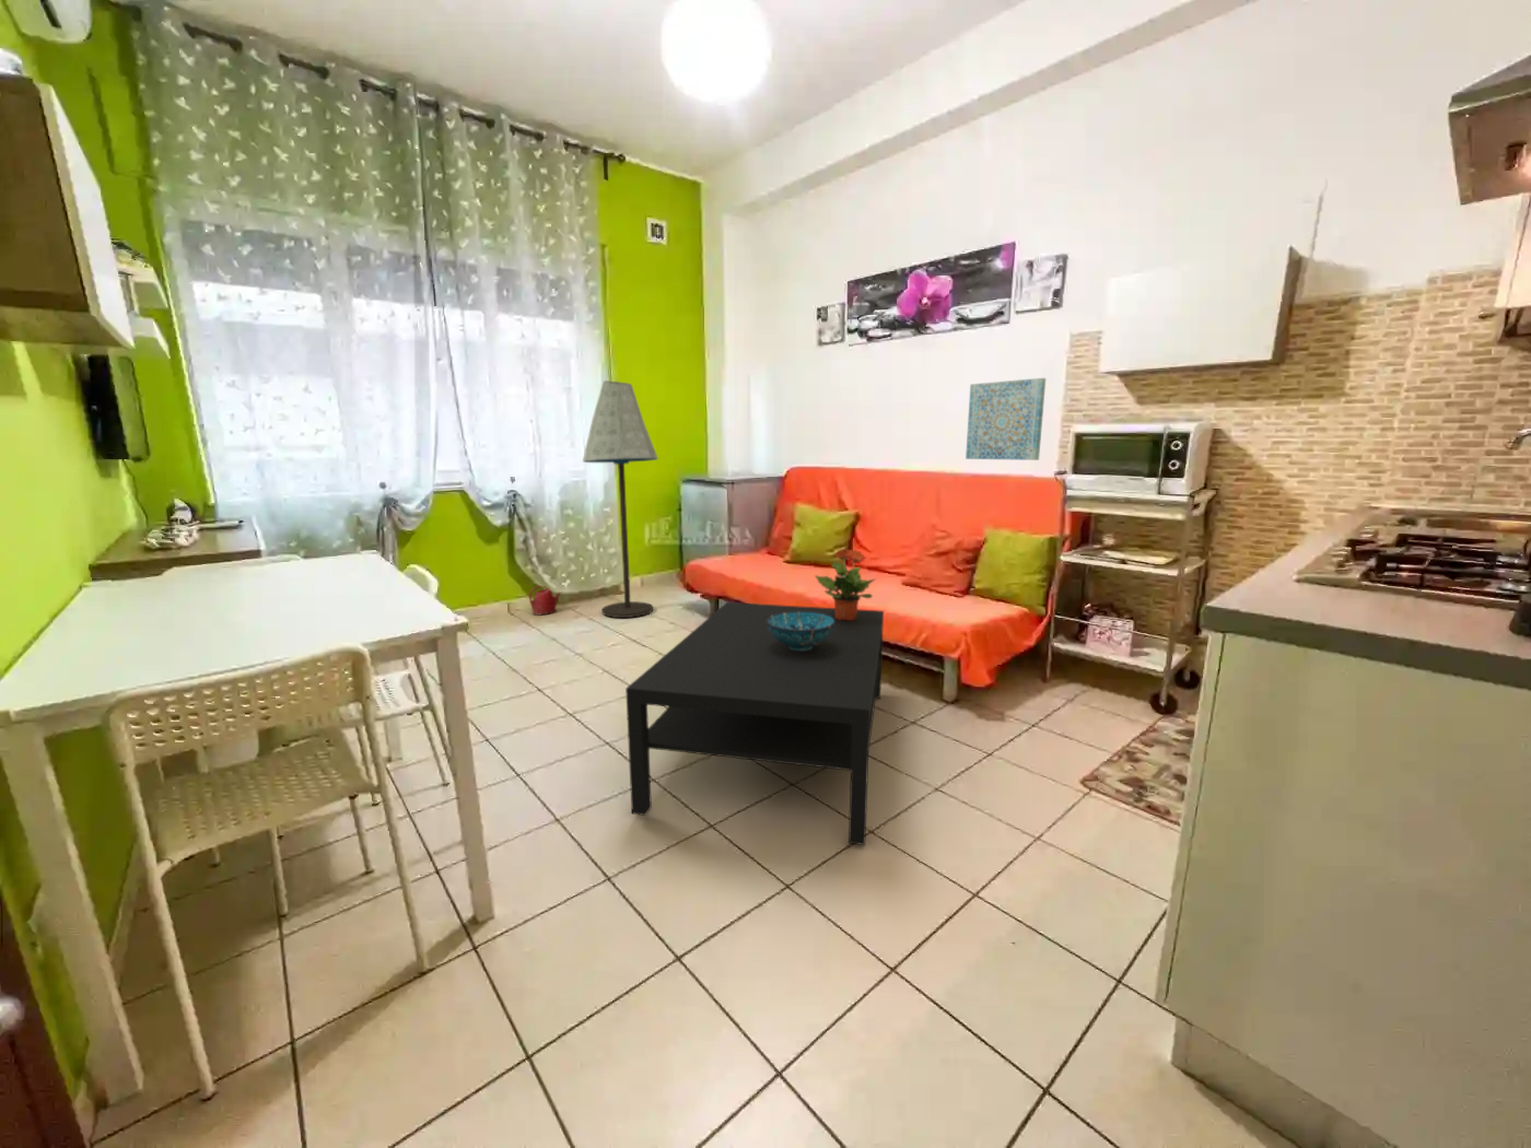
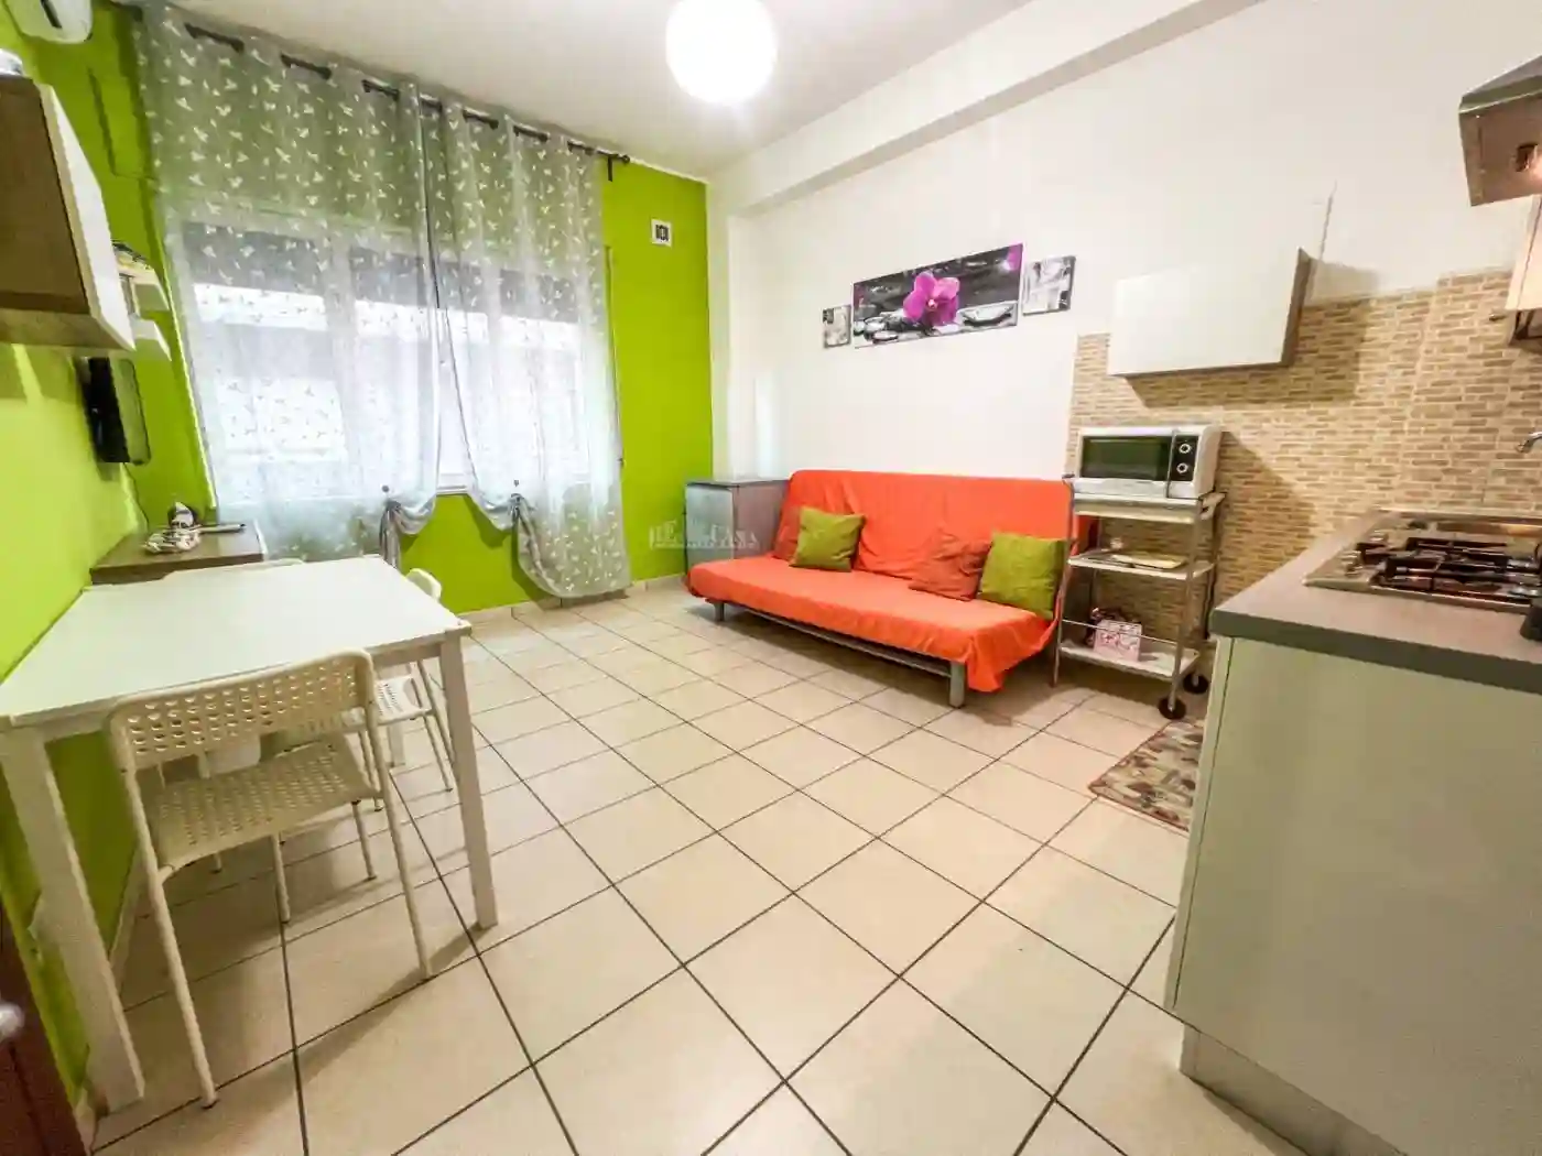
- potted plant (847, 582)
- decorative bowl (800, 633)
- floor lamp (622, 499)
- watering can (549, 597)
- wall art (1003, 421)
- coffee table (779, 695)
